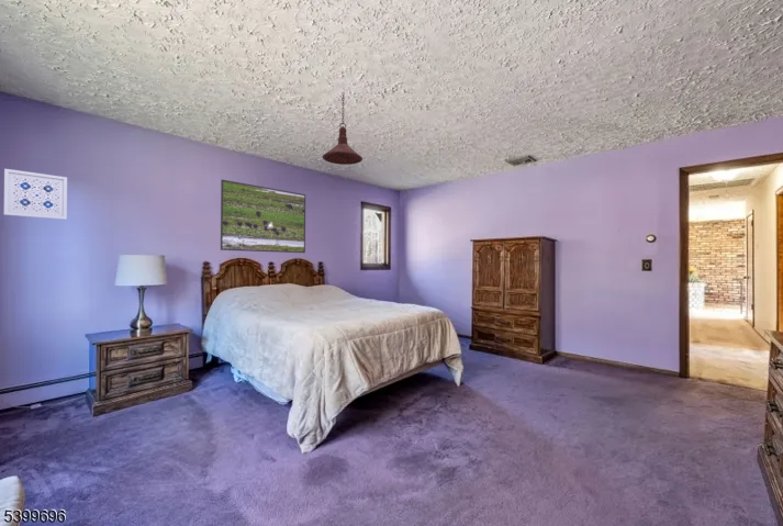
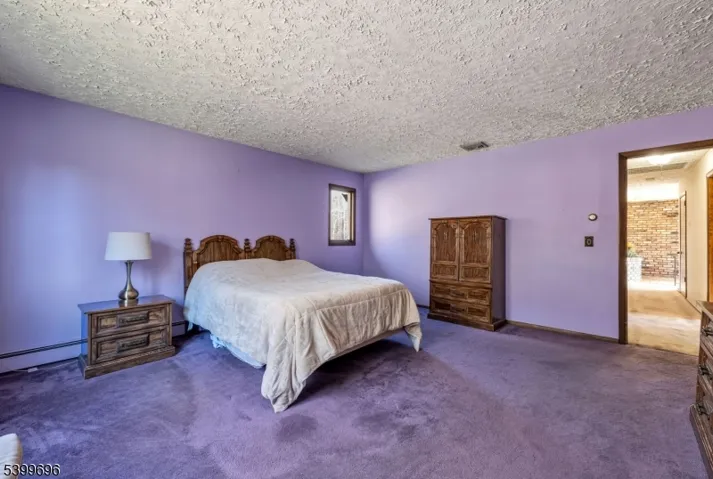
- pendant light (343, 126)
- wall art (36, 194)
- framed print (267, 220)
